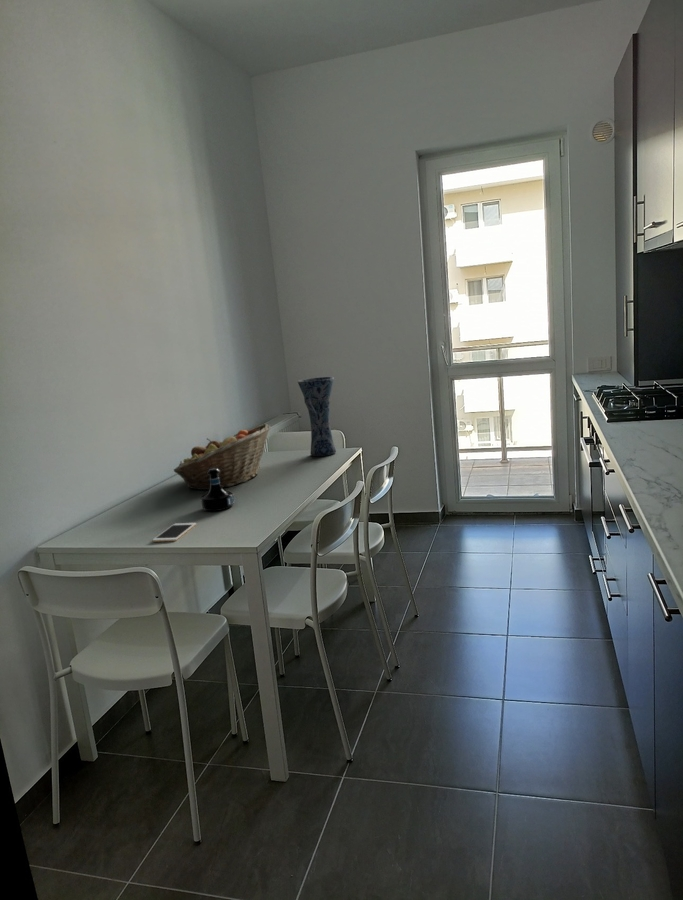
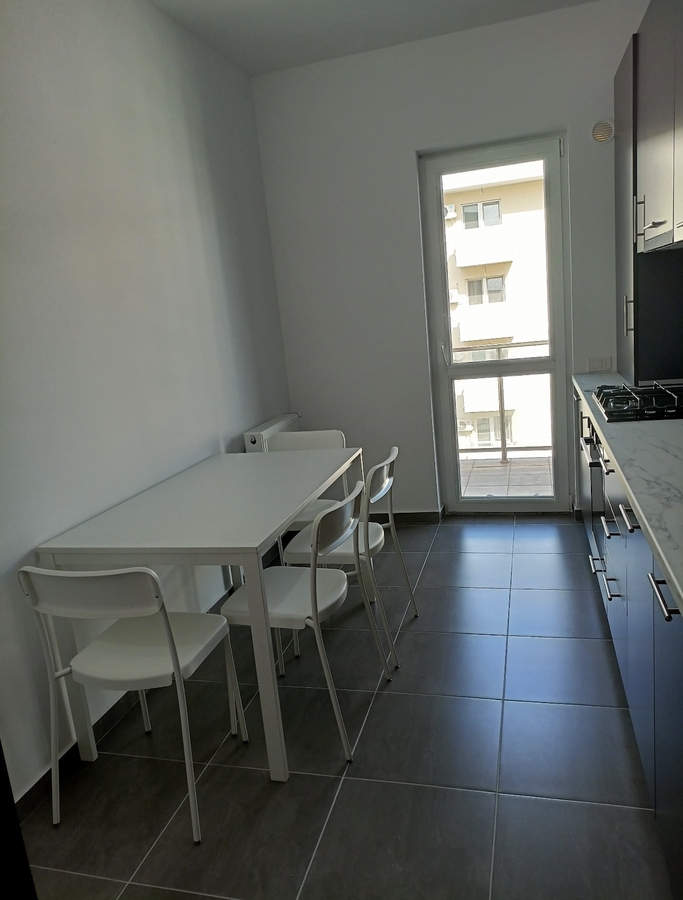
- tequila bottle (215, 488)
- fruit basket (225, 455)
- vase (319, 416)
- cell phone (175, 531)
